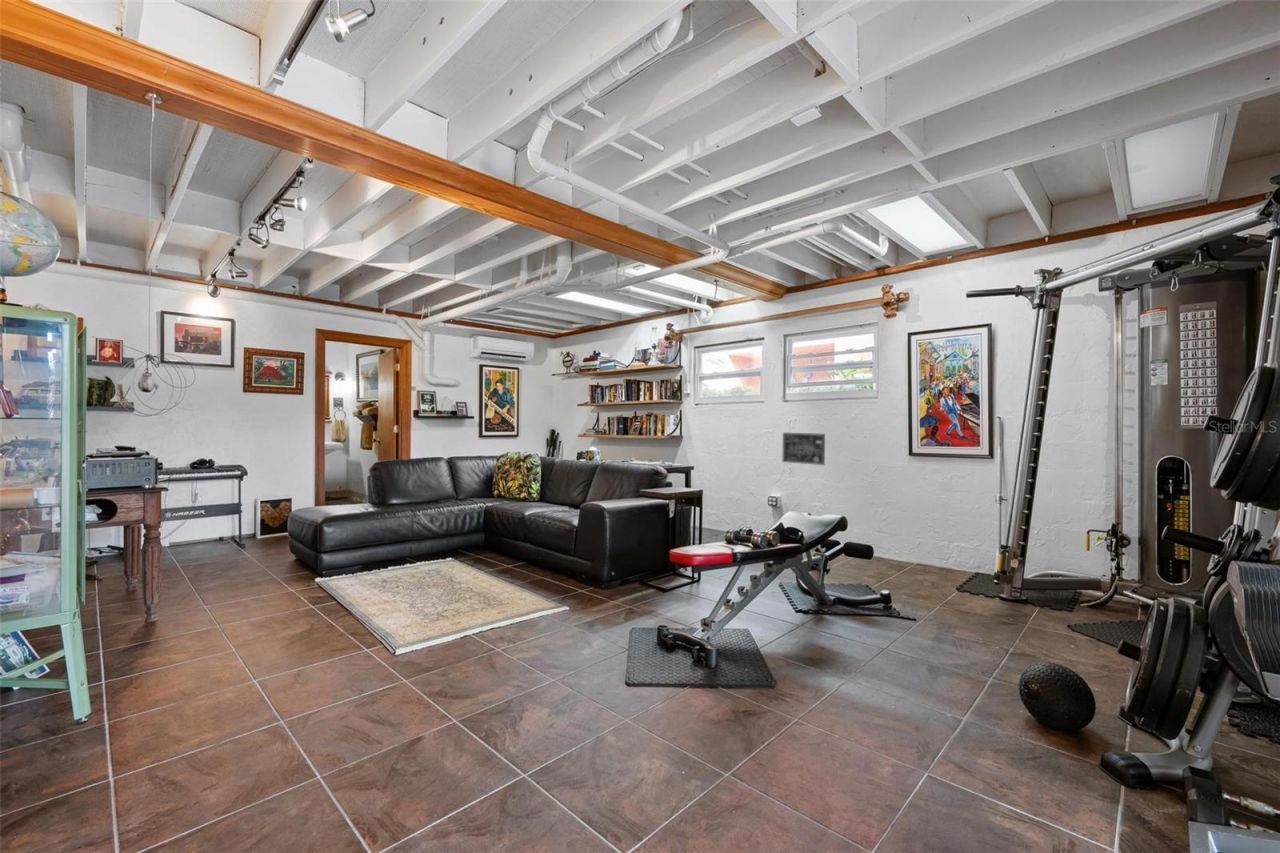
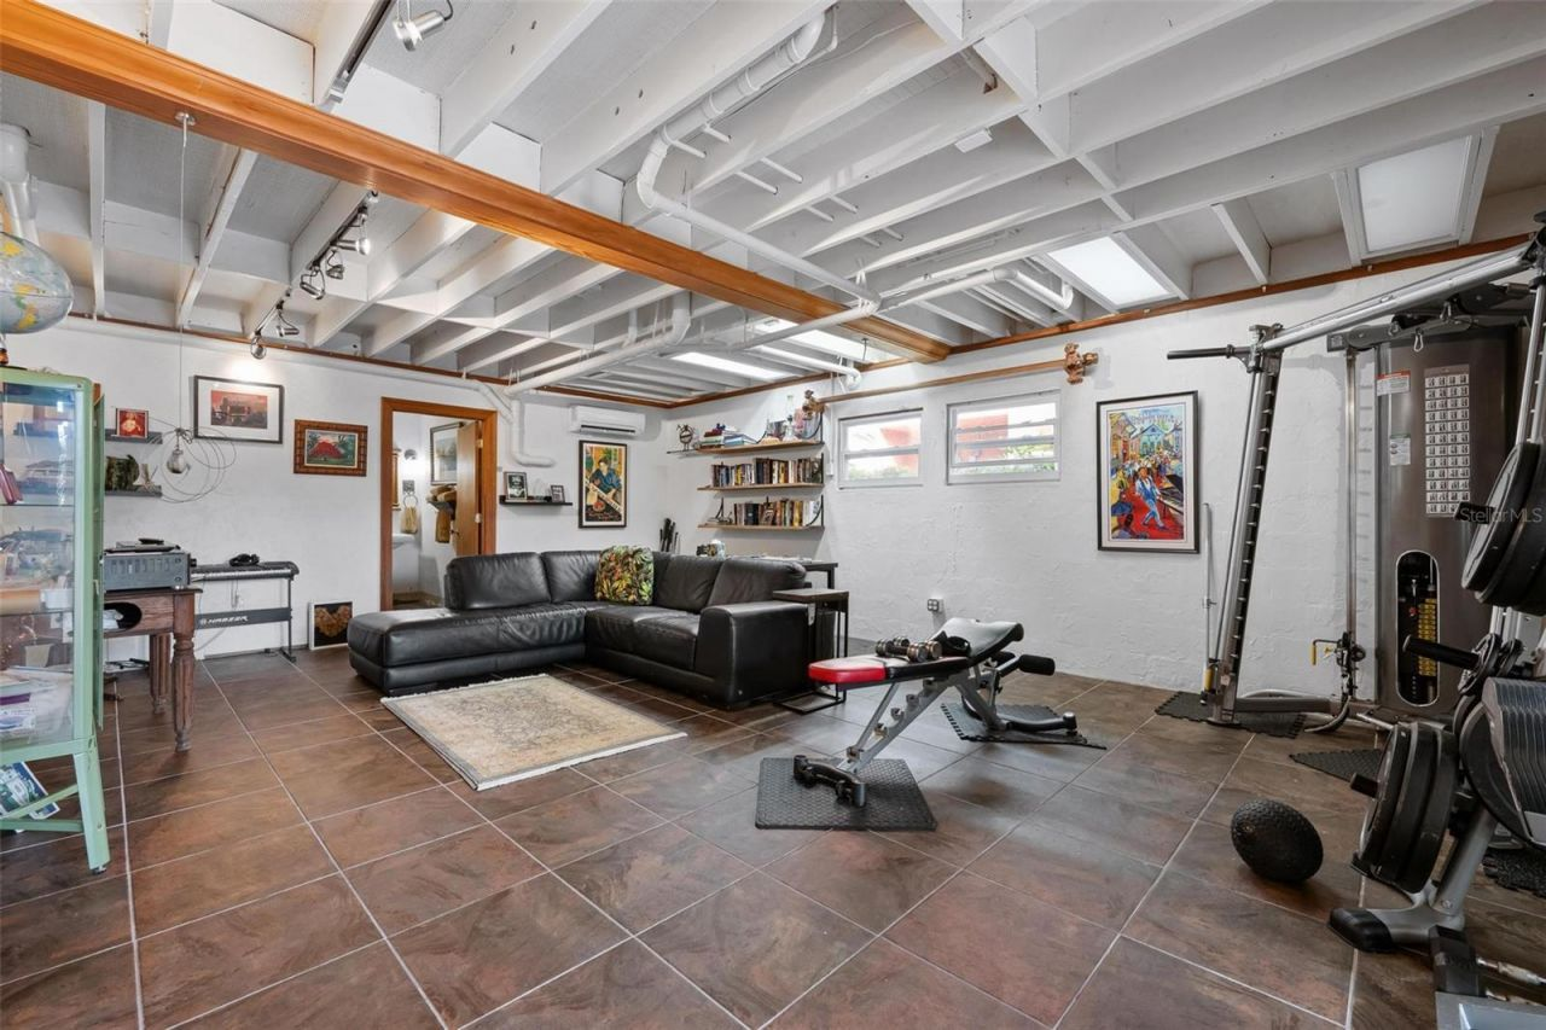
- wall art (803, 448)
